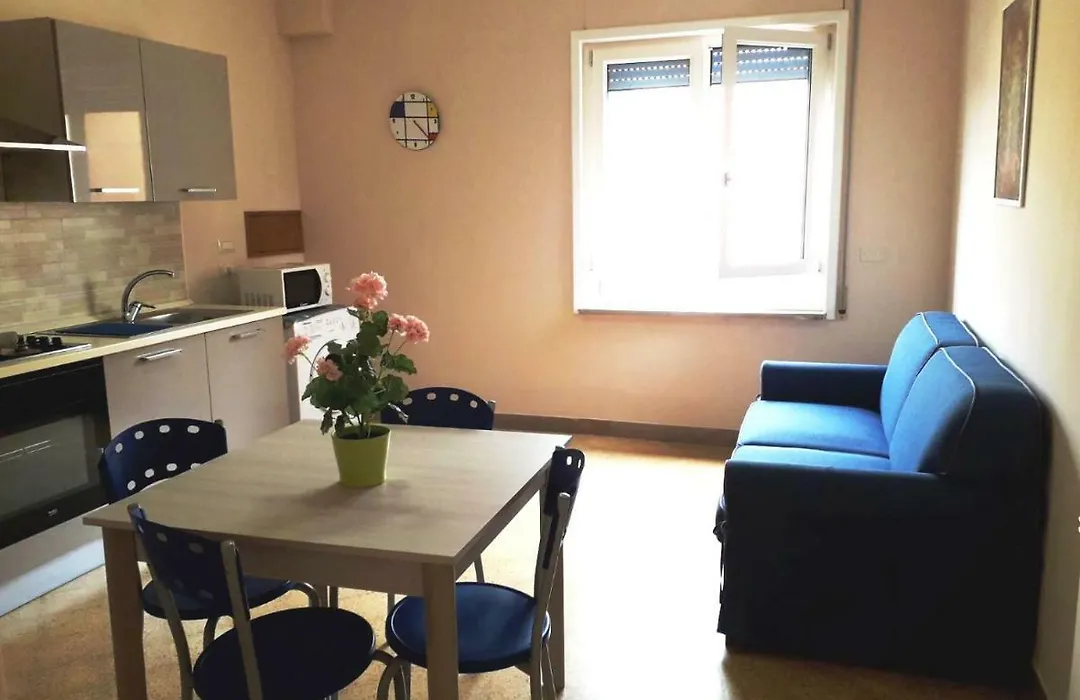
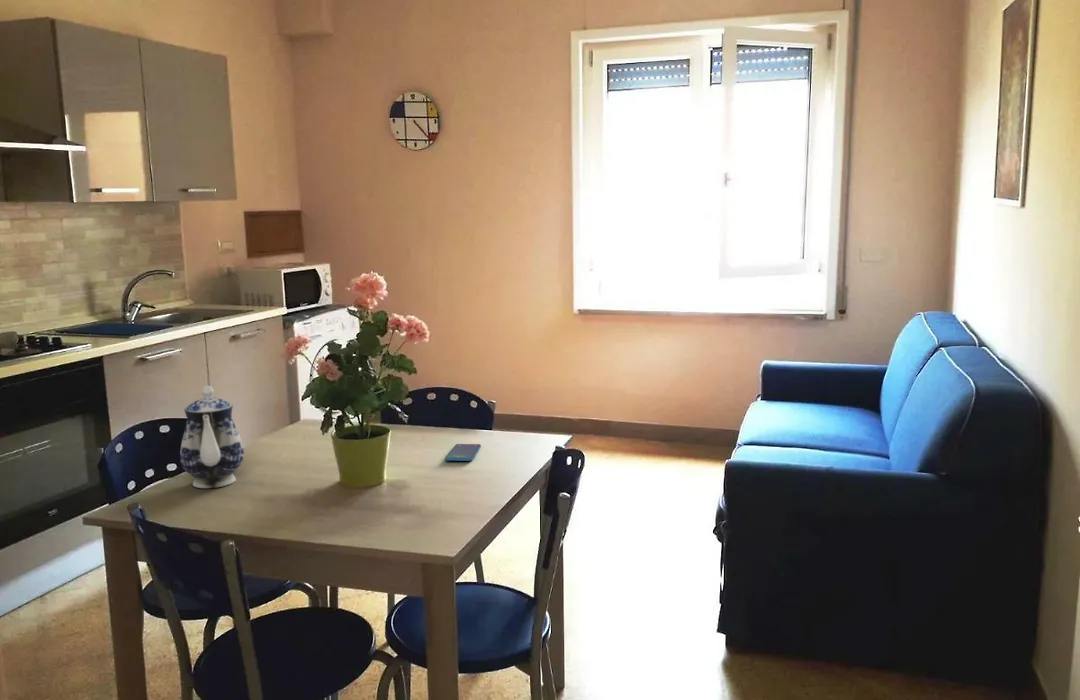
+ teapot (210, 434)
+ smartphone (463, 452)
